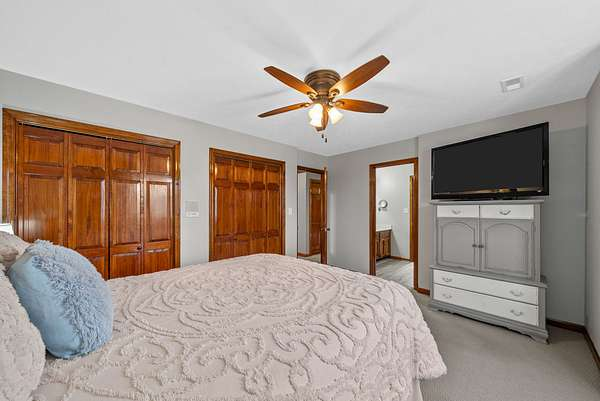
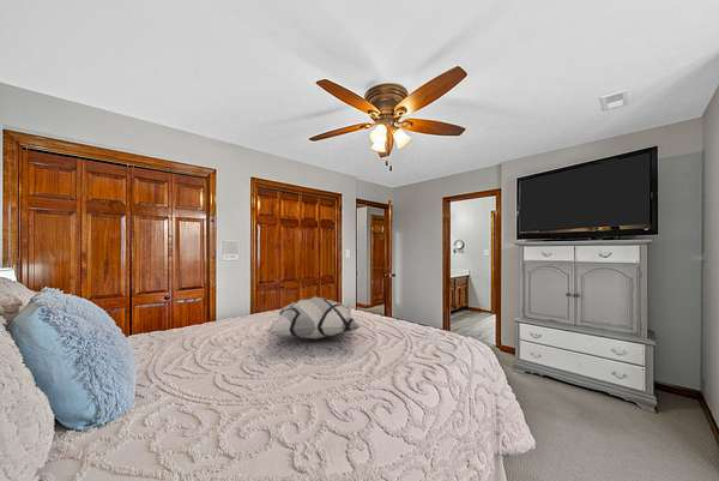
+ decorative pillow (315, 318)
